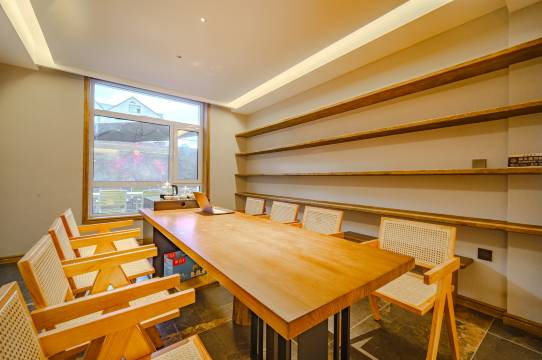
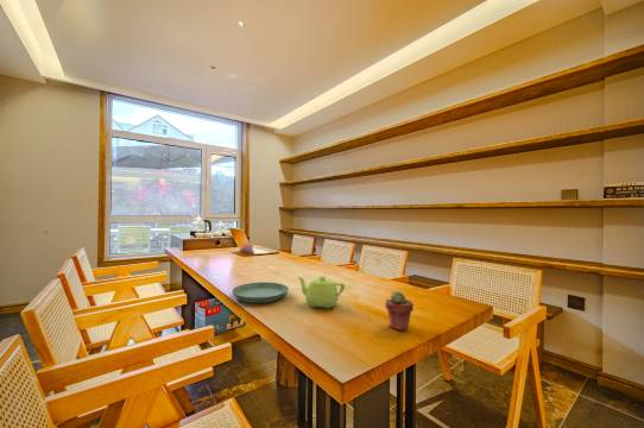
+ saucer (260, 292)
+ potted succulent (398, 308)
+ teapot (320, 290)
